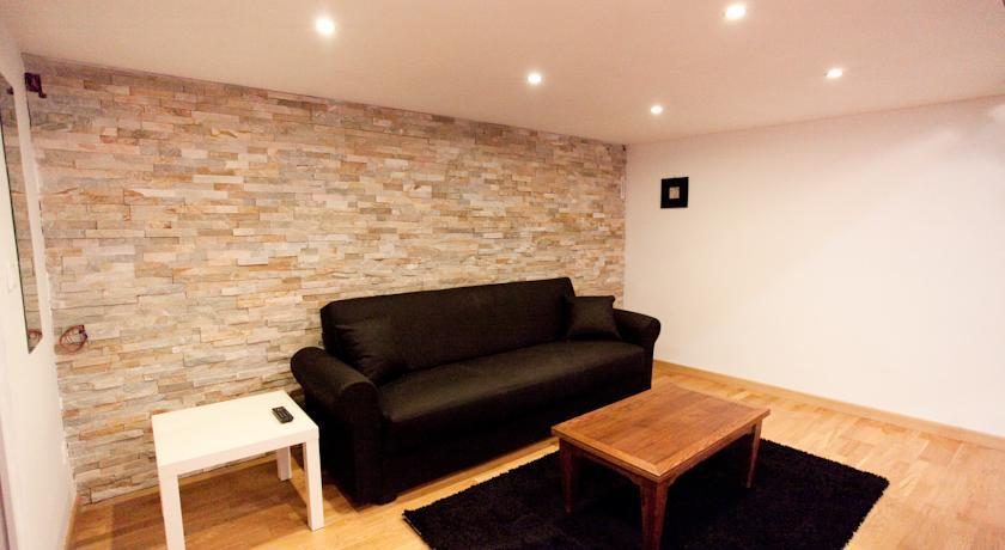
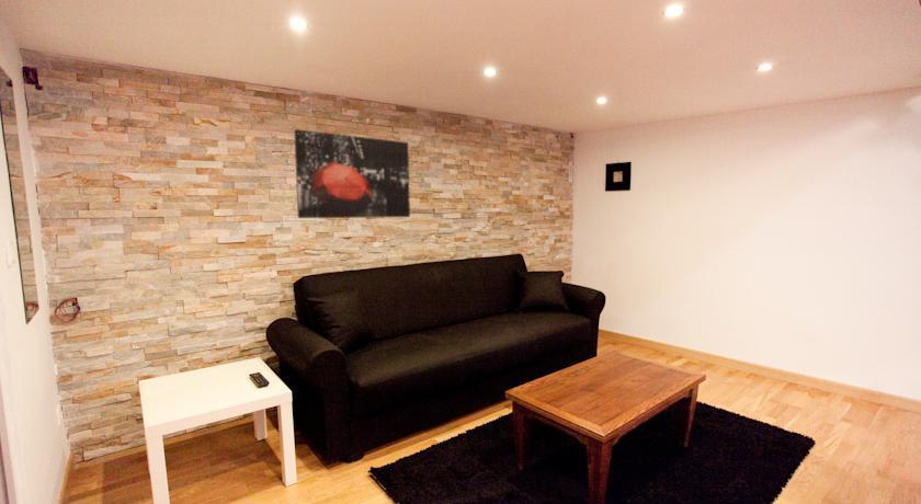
+ wall art (356, 177)
